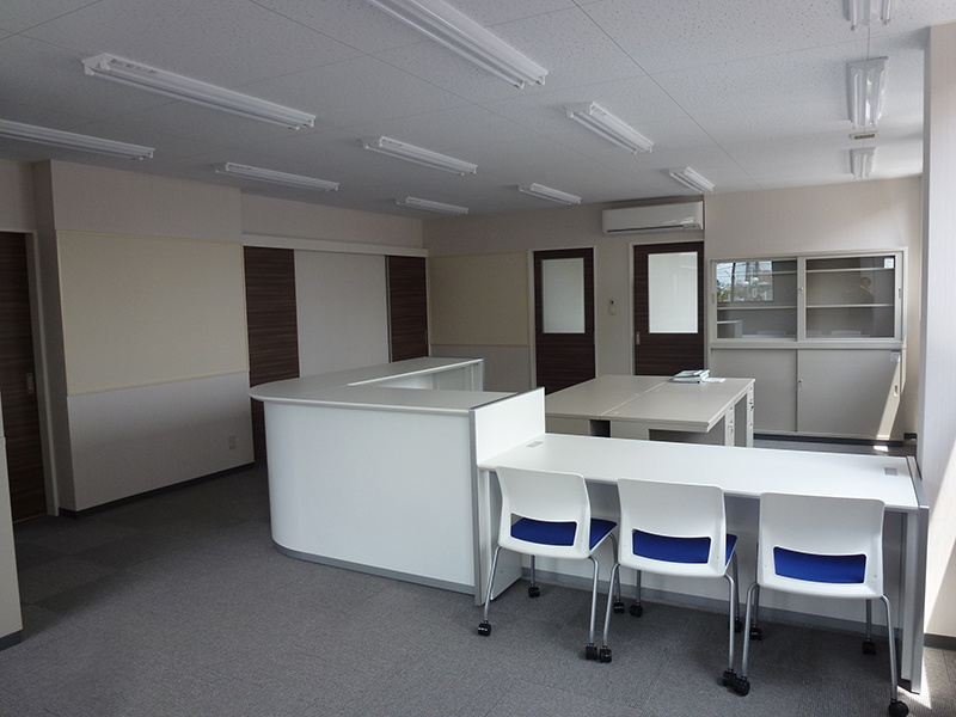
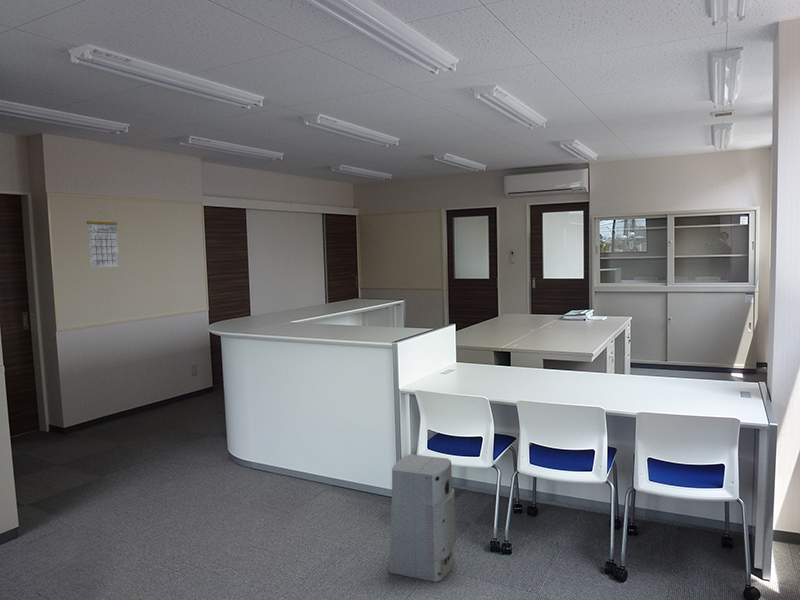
+ calendar (103, 239)
+ air purifier (422, 515)
